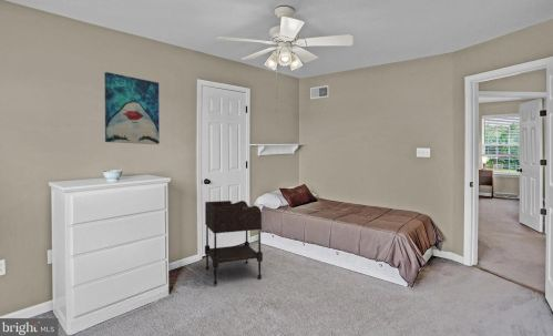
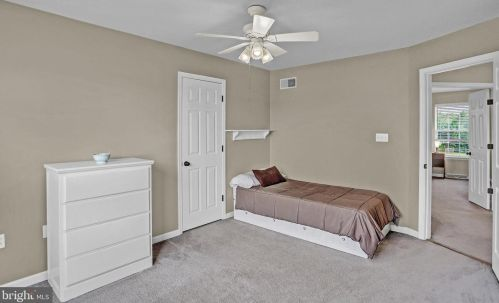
- wall art (133, 110)
- side table (234, 231)
